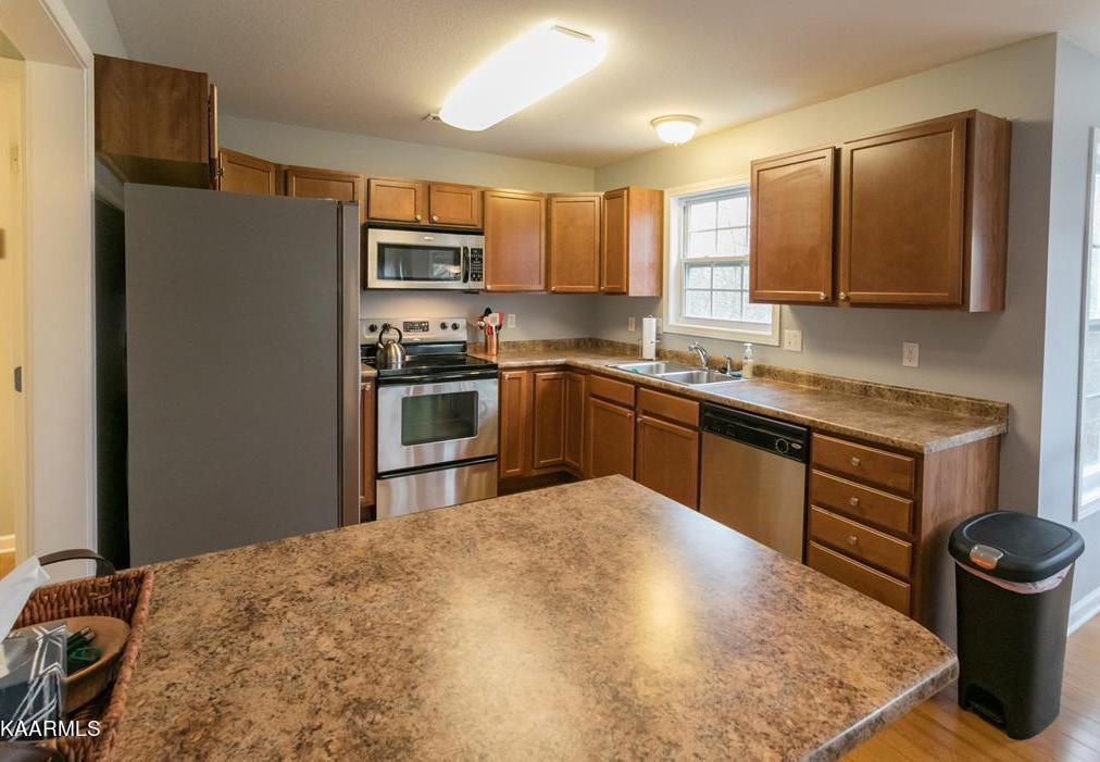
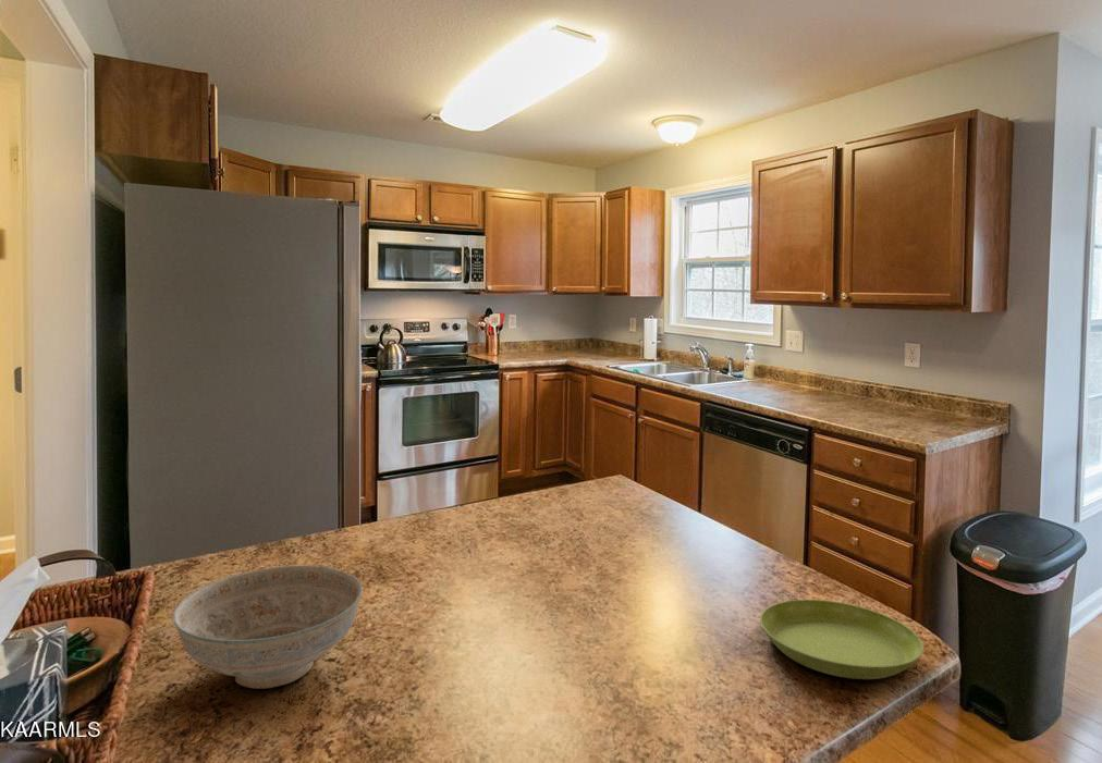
+ decorative bowl (273, 632)
+ saucer (837, 639)
